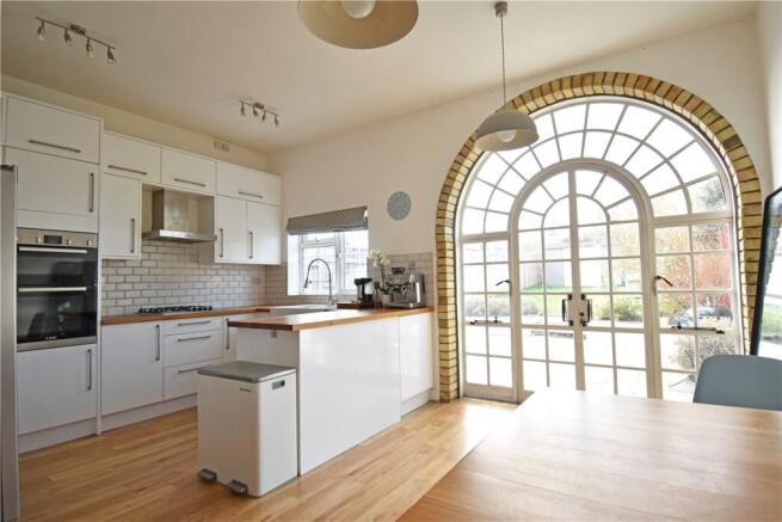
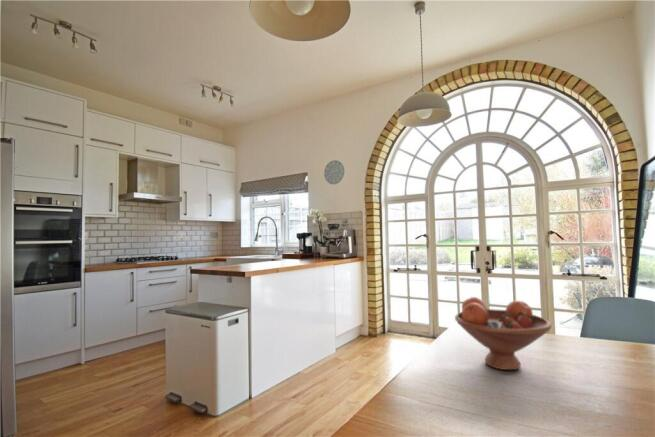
+ fruit bowl (501, 332)
